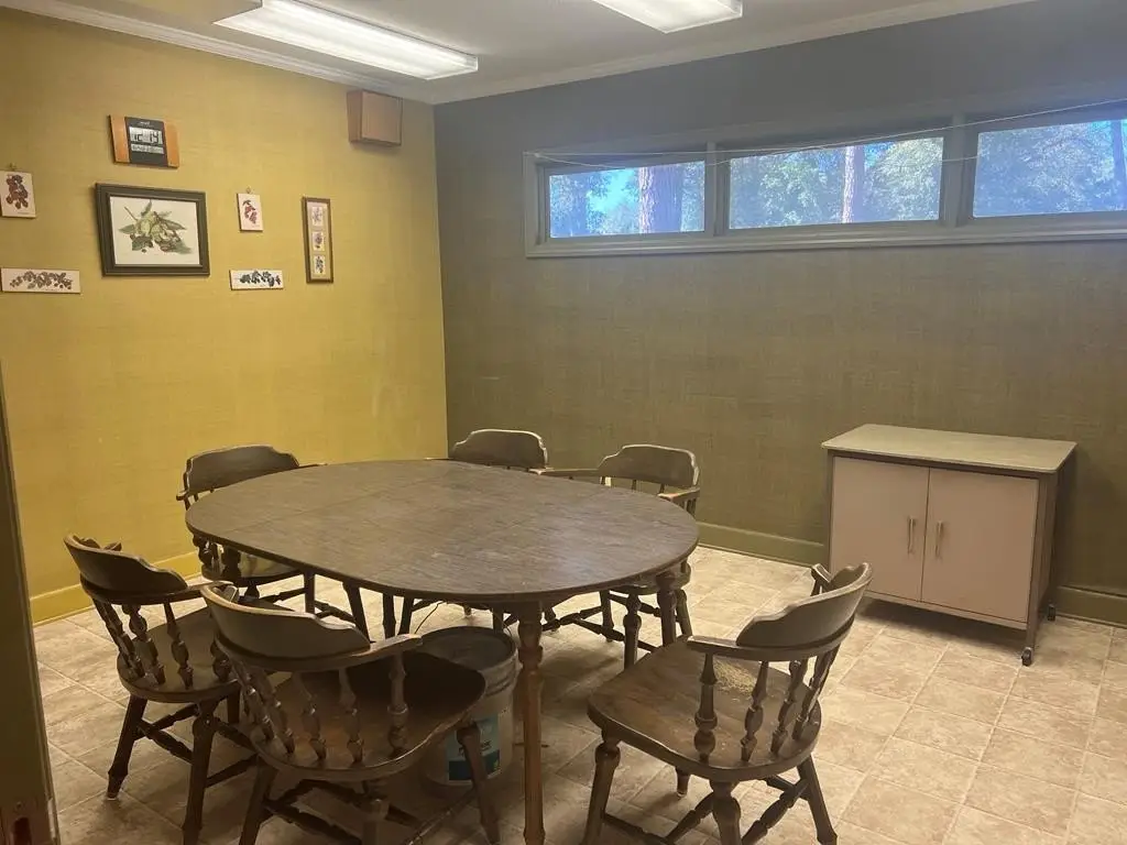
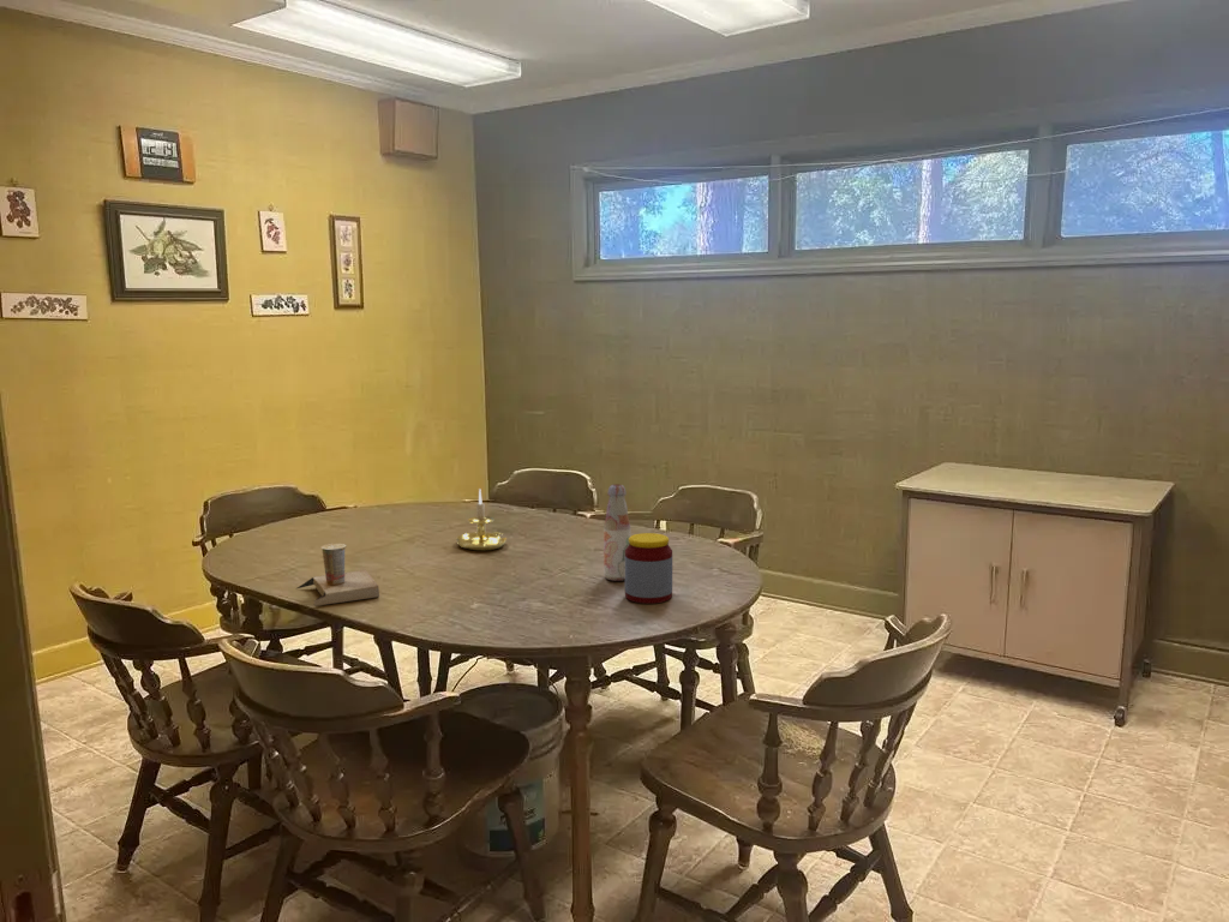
+ candle holder (482, 517)
+ bottle (617, 532)
+ cup (335, 569)
+ jar (648, 567)
